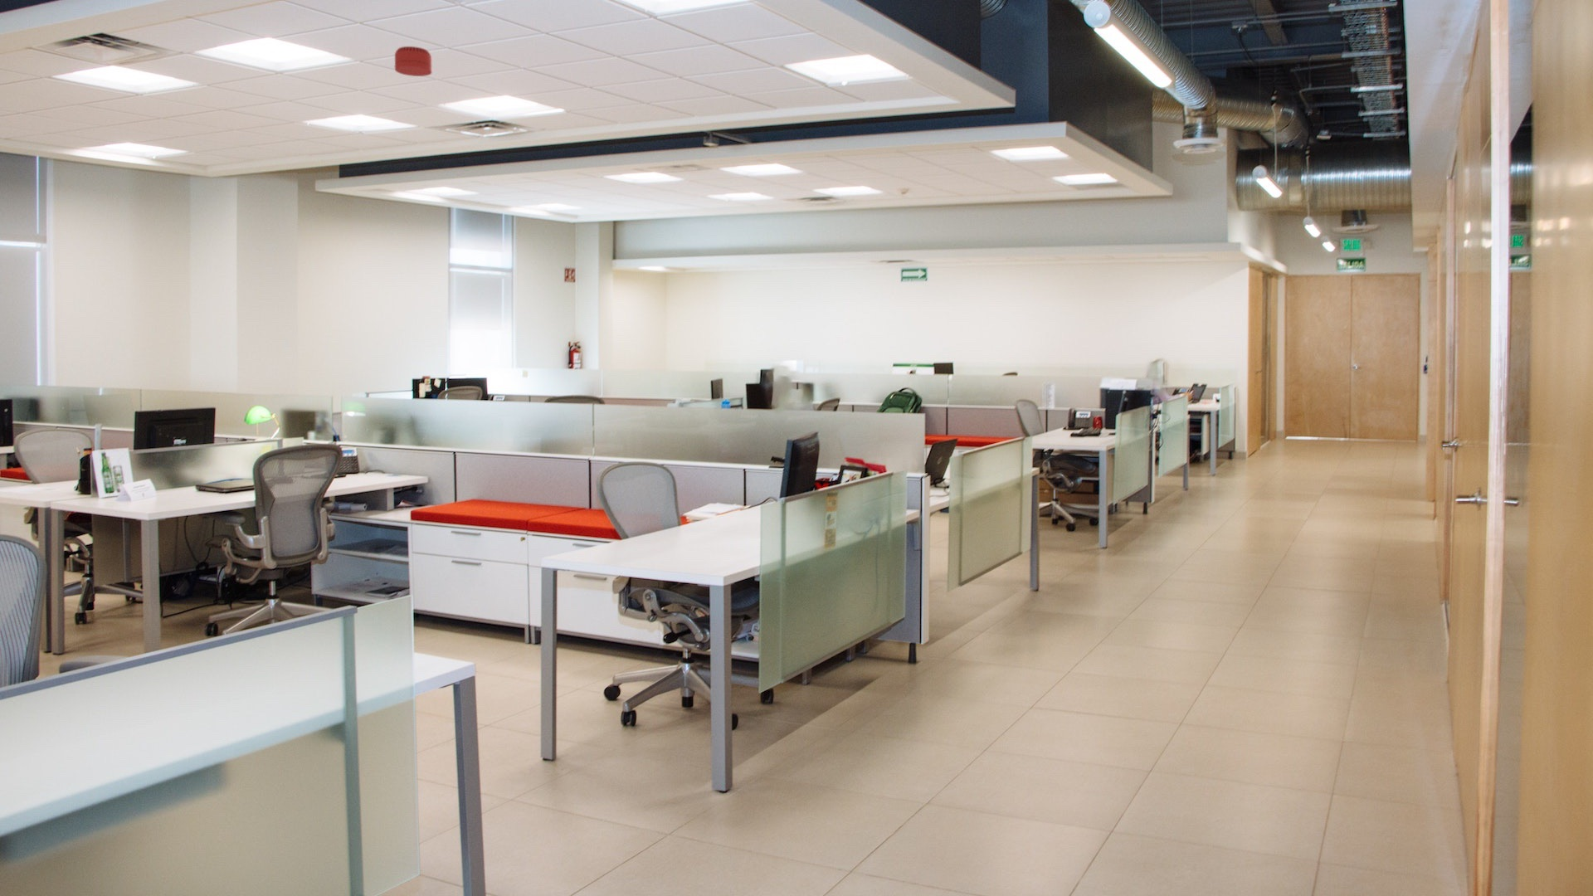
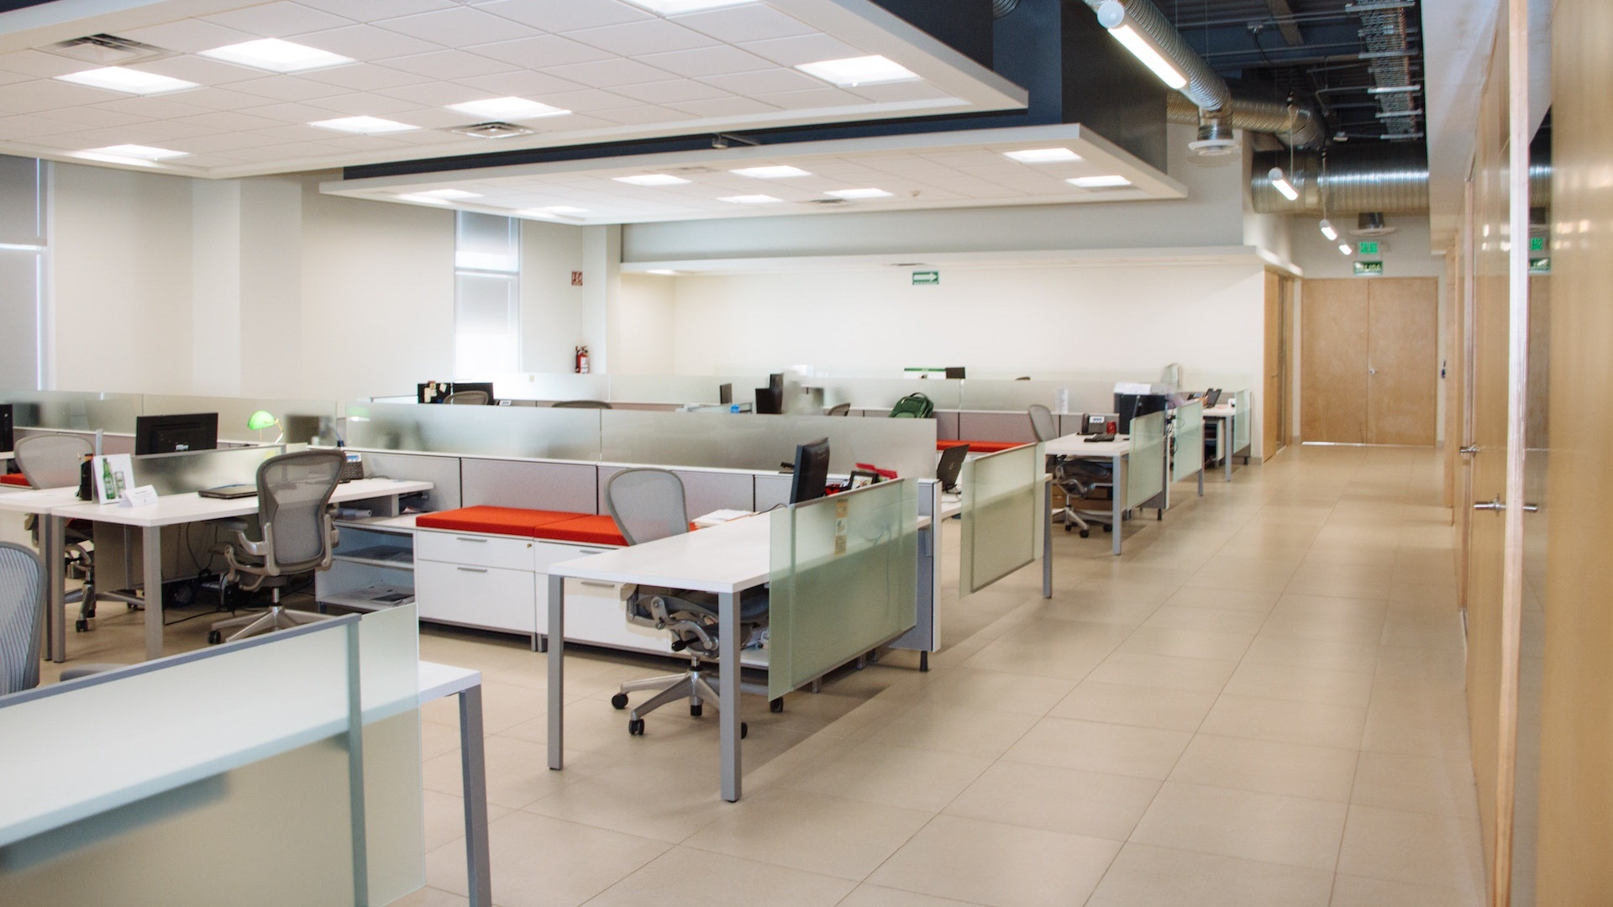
- smoke detector (412, 60)
